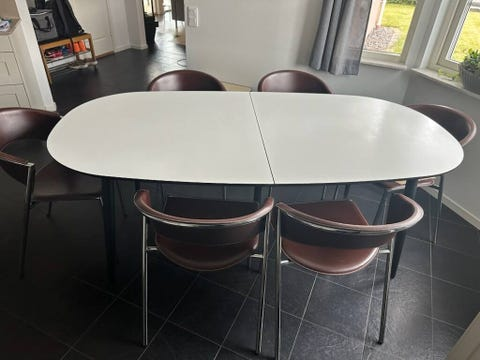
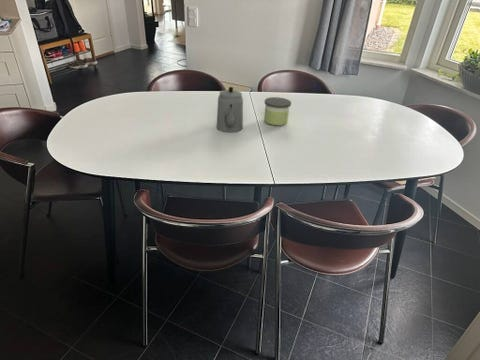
+ teapot (230, 108)
+ candle (276, 111)
